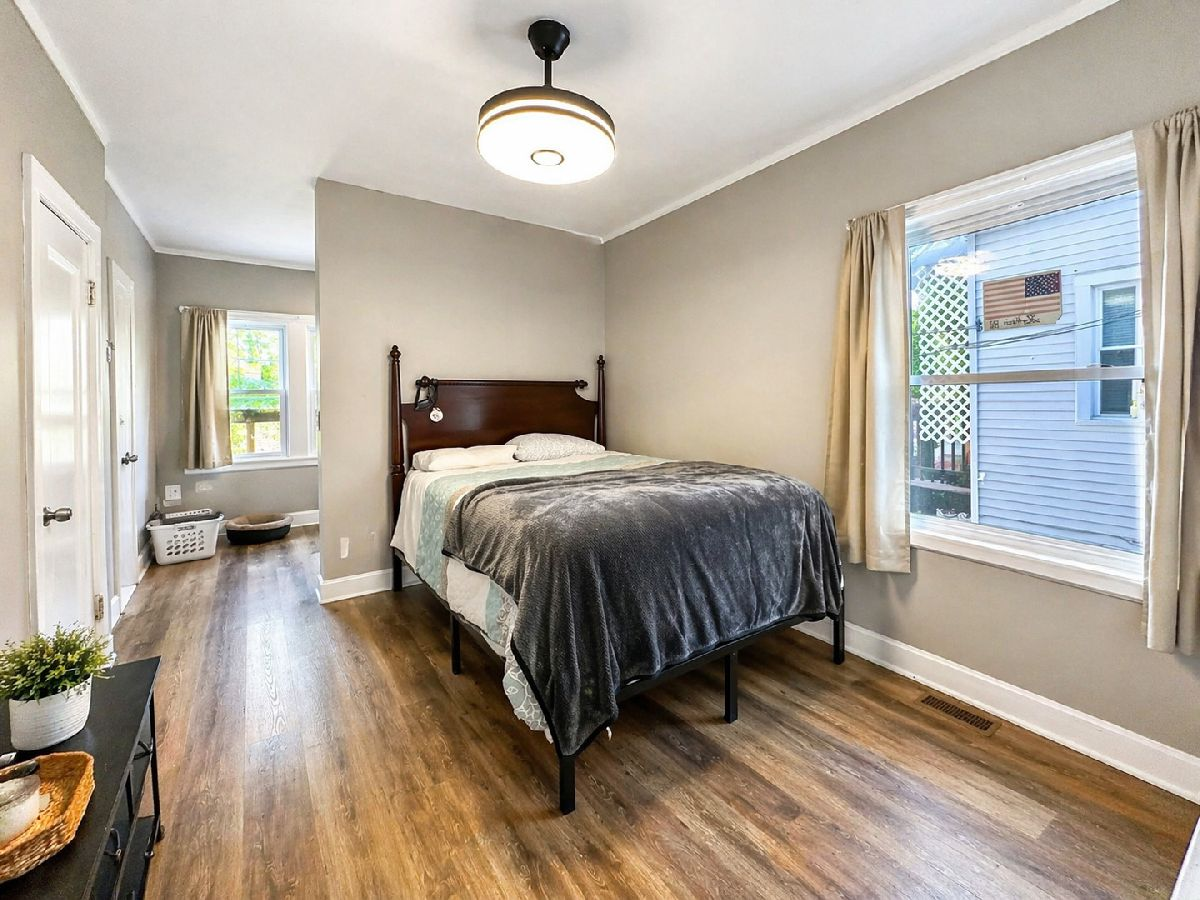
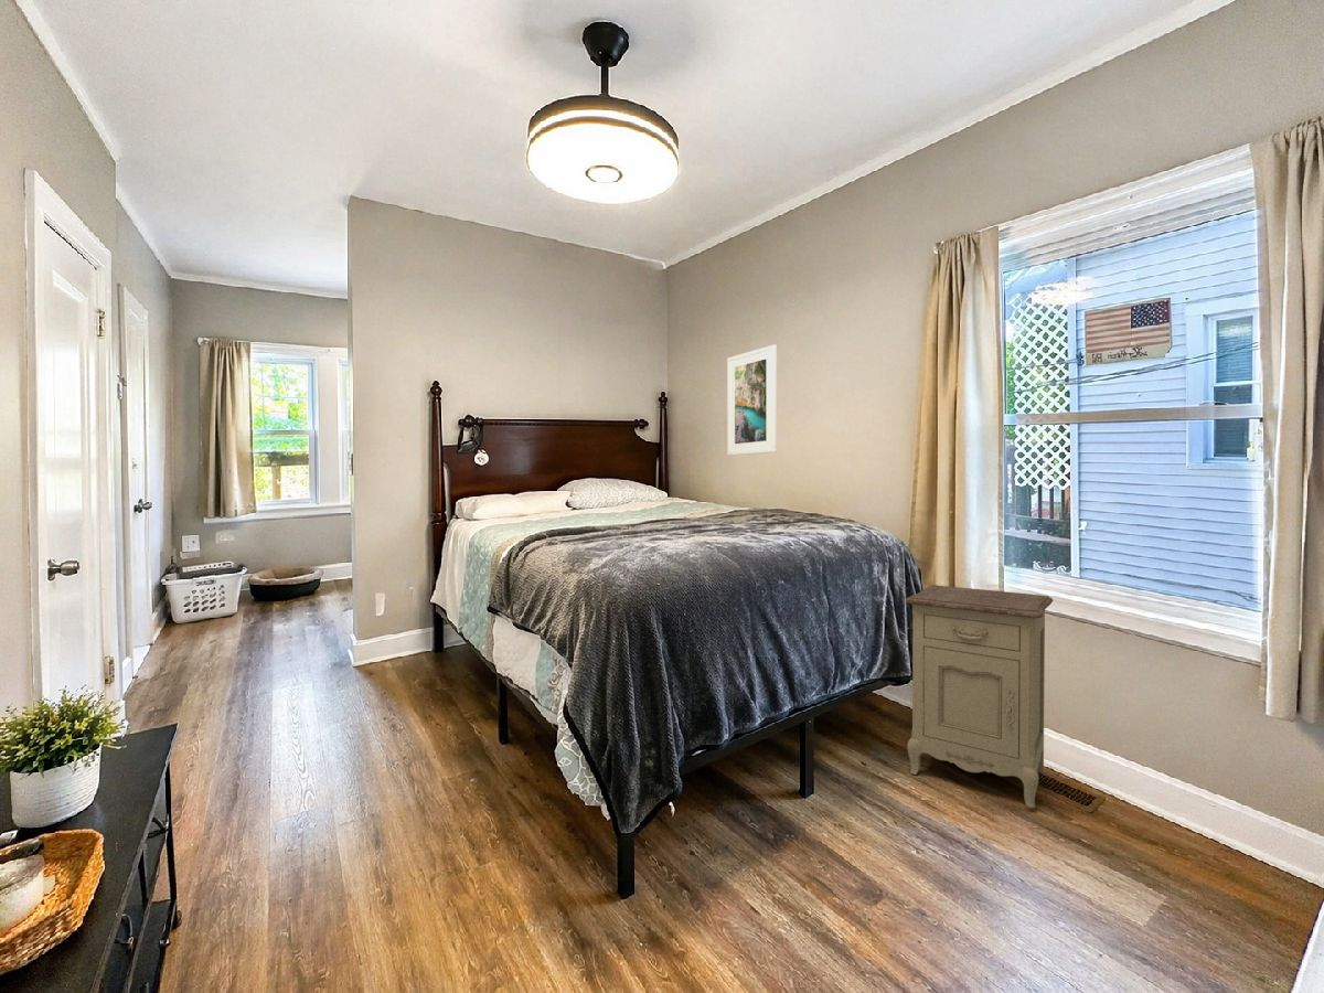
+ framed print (750, 403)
+ nightstand (976, 686)
